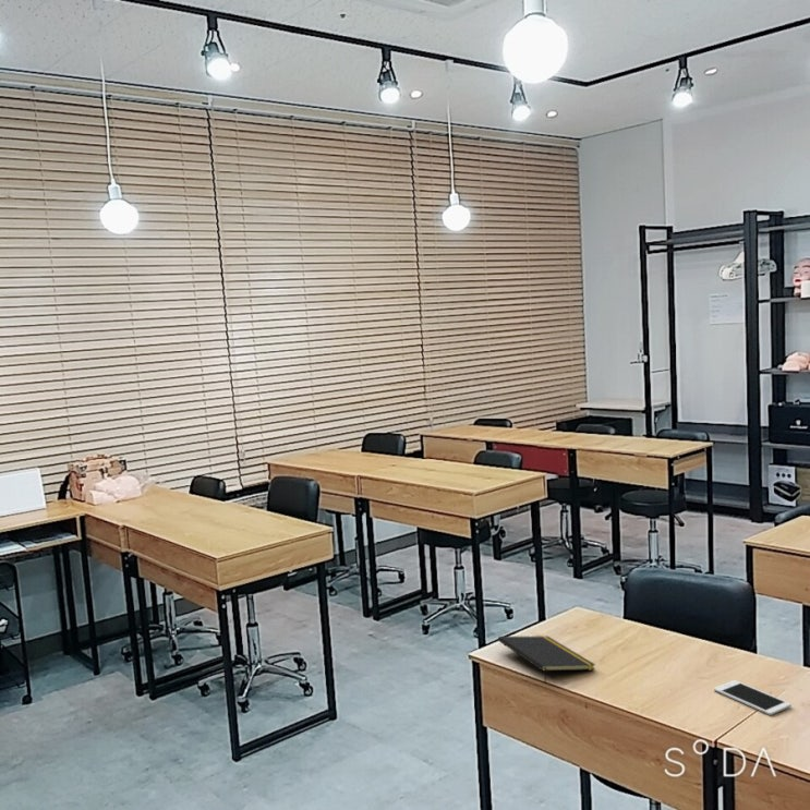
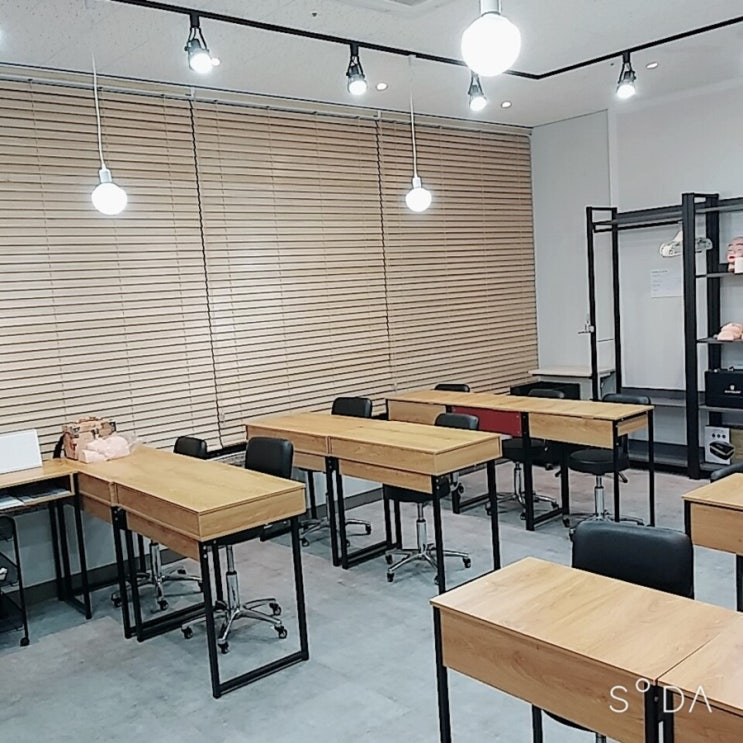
- cell phone (751, 697)
- notepad (545, 652)
